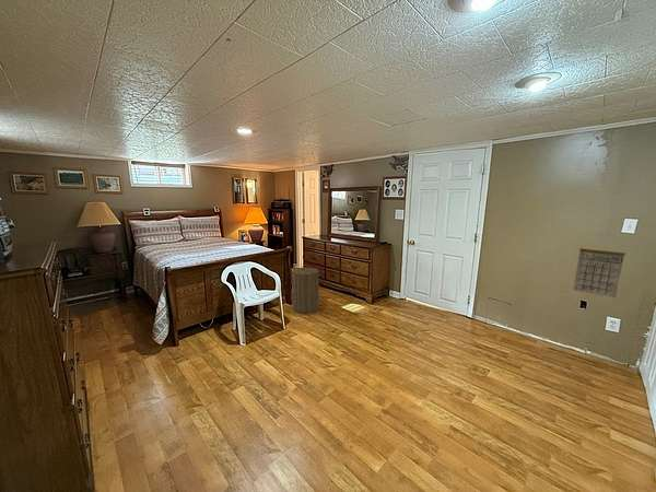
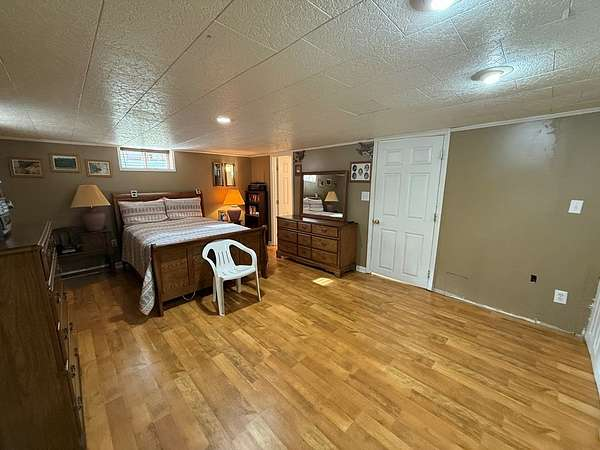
- laundry hamper (305, 286)
- calendar (598, 267)
